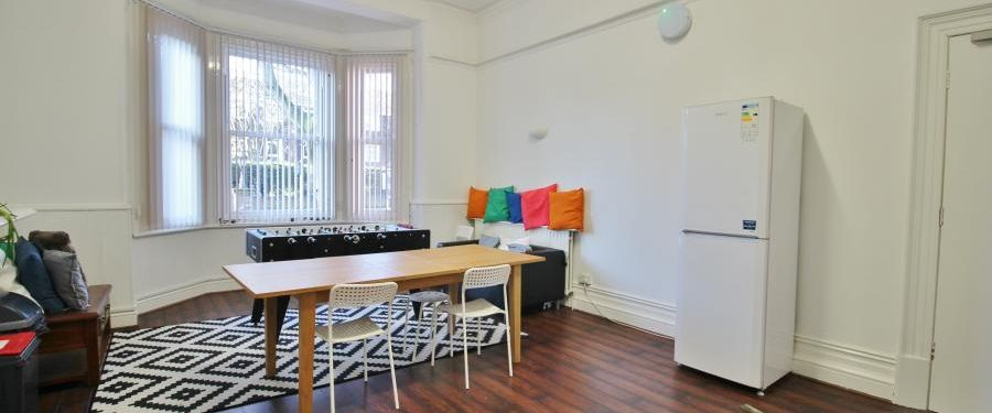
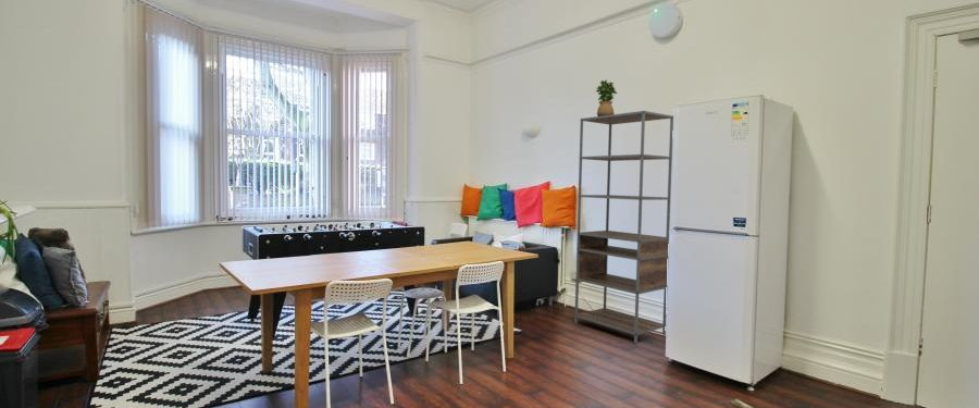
+ shelving unit (621, 232)
+ potted plant (605, 99)
